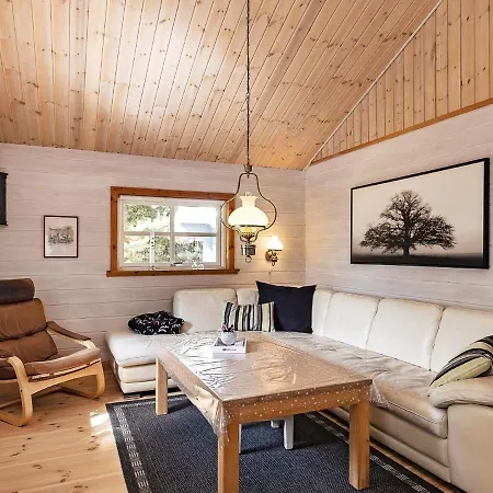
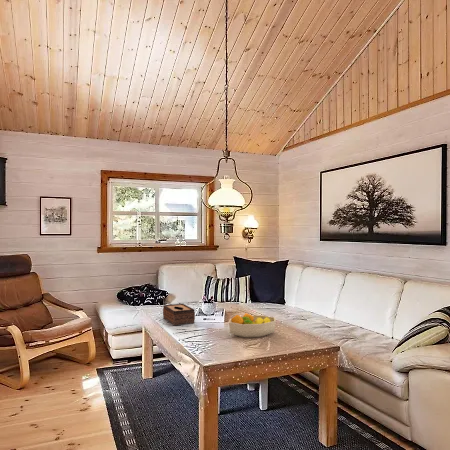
+ tissue box (178, 313)
+ fruit bowl (252, 323)
